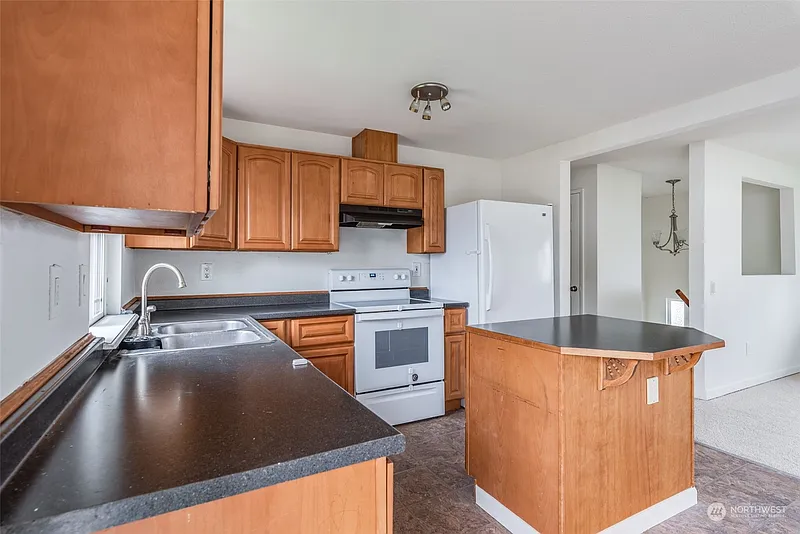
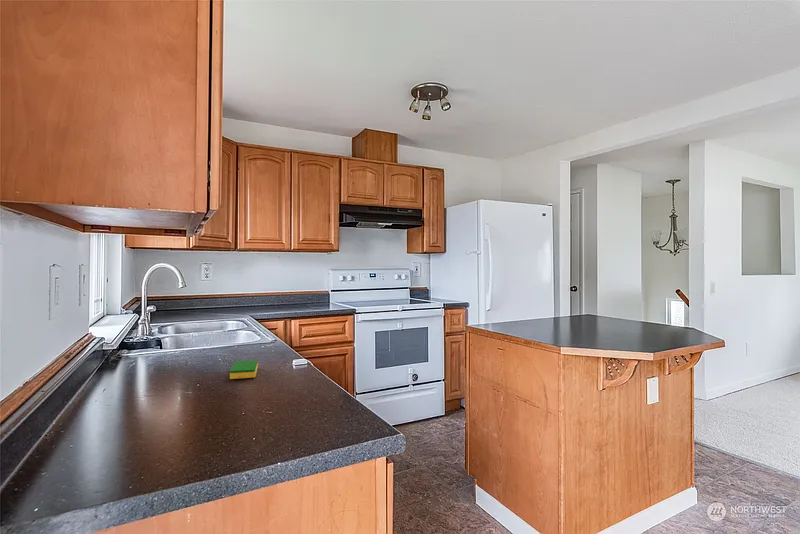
+ dish sponge (244, 369)
